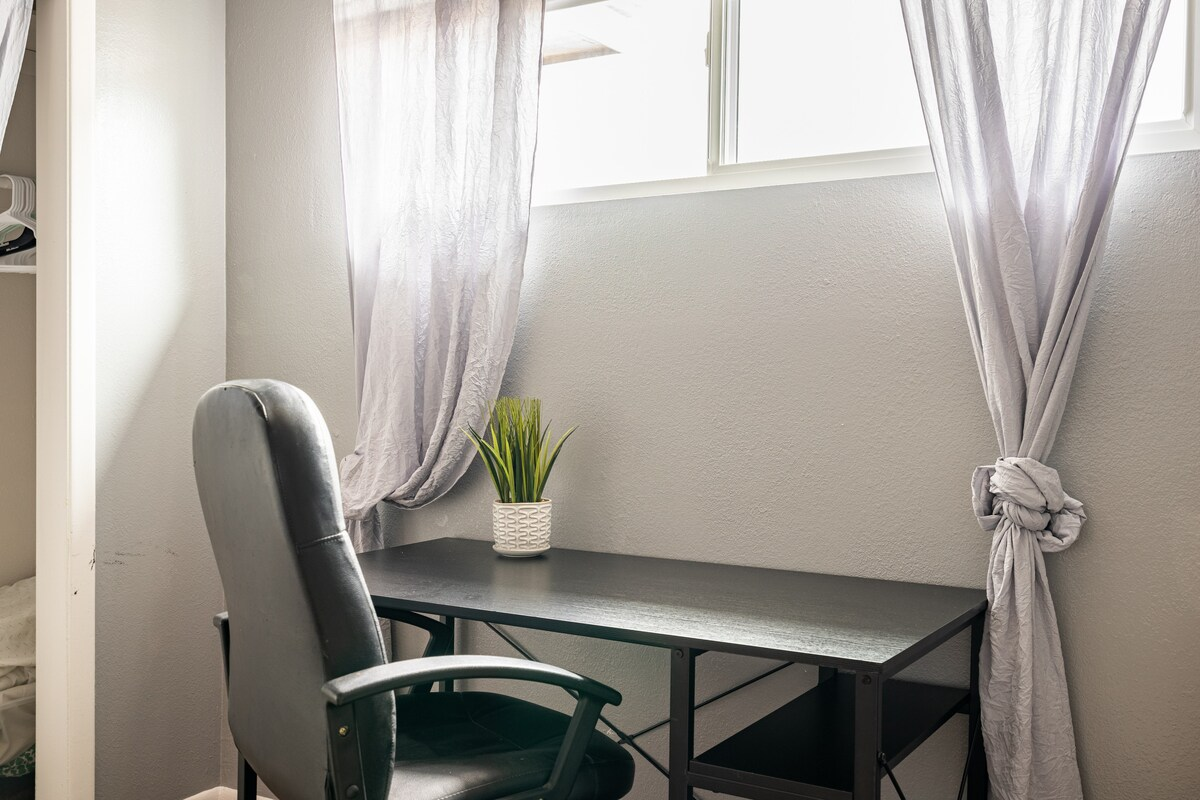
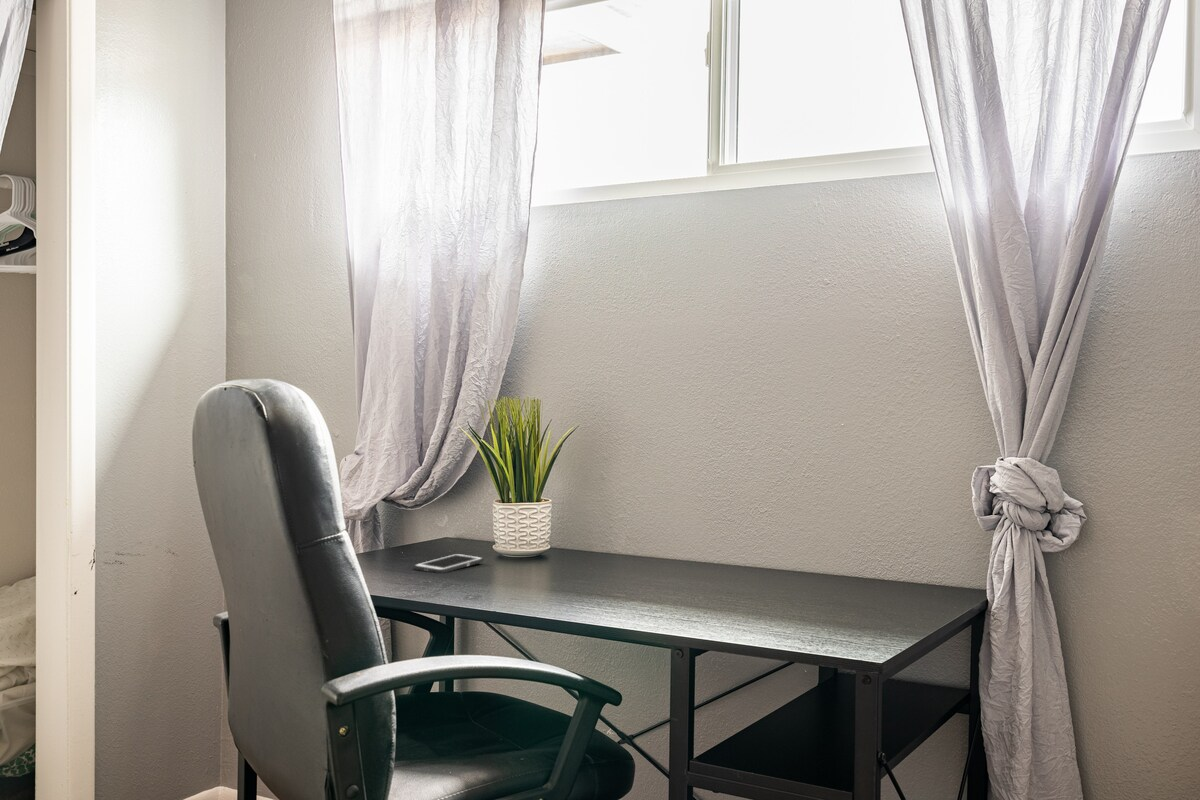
+ cell phone (449, 563)
